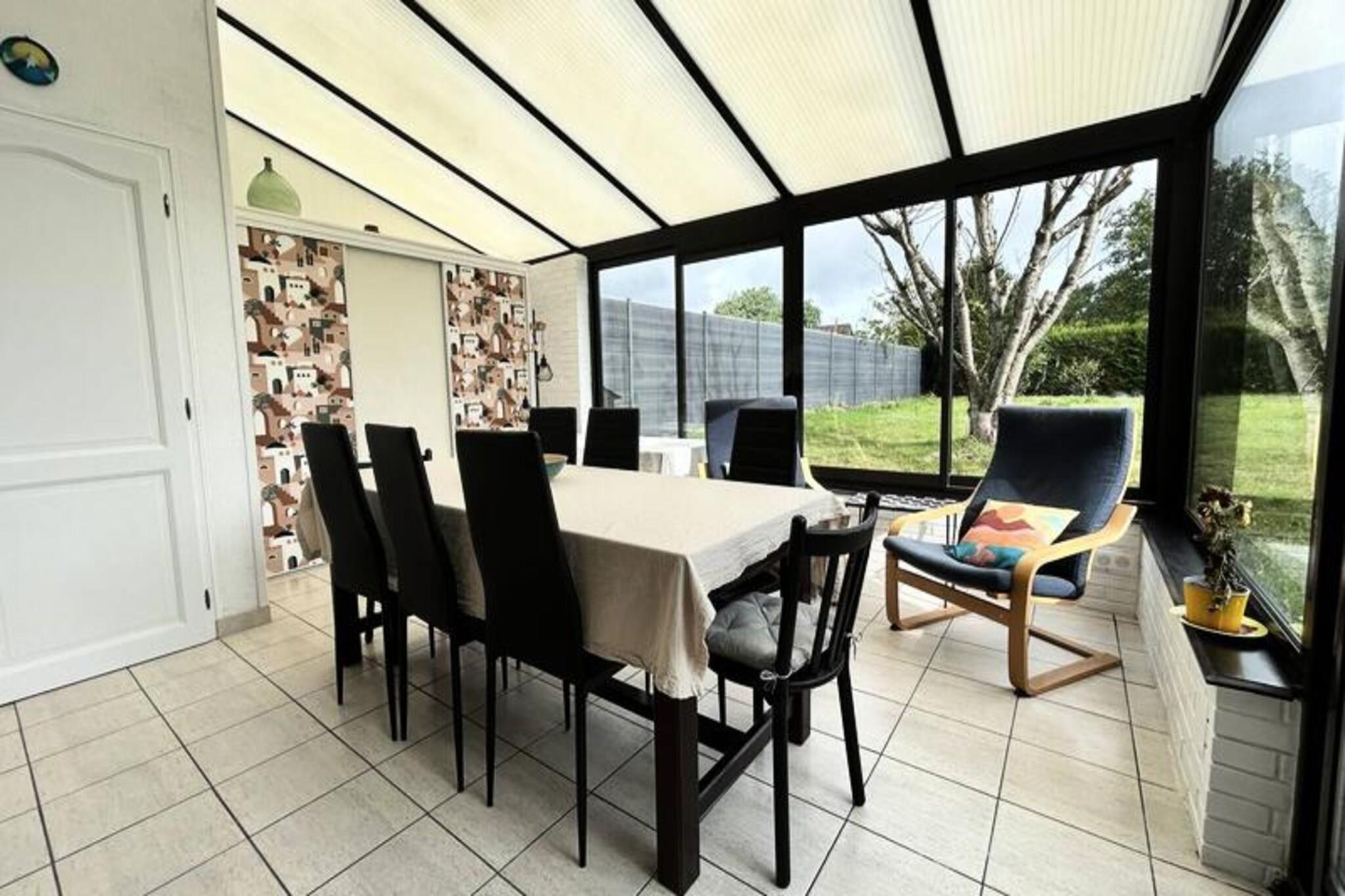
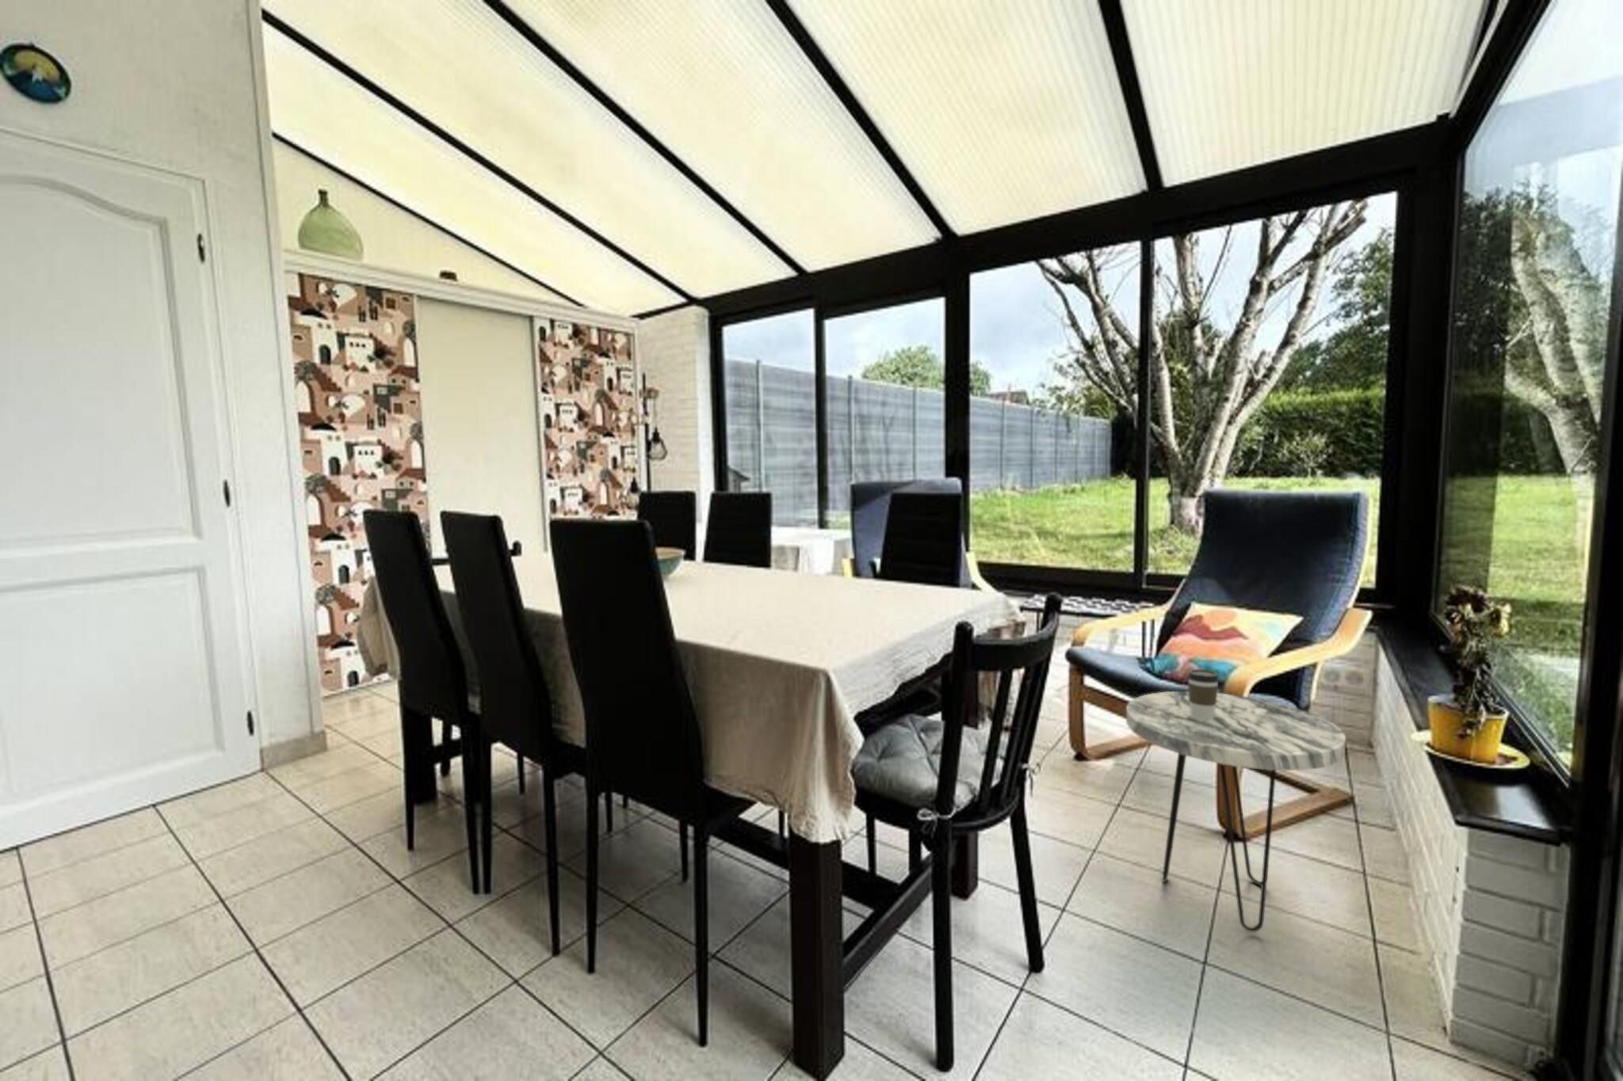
+ side table (1225, 808)
+ coffee cup (1202, 694)
